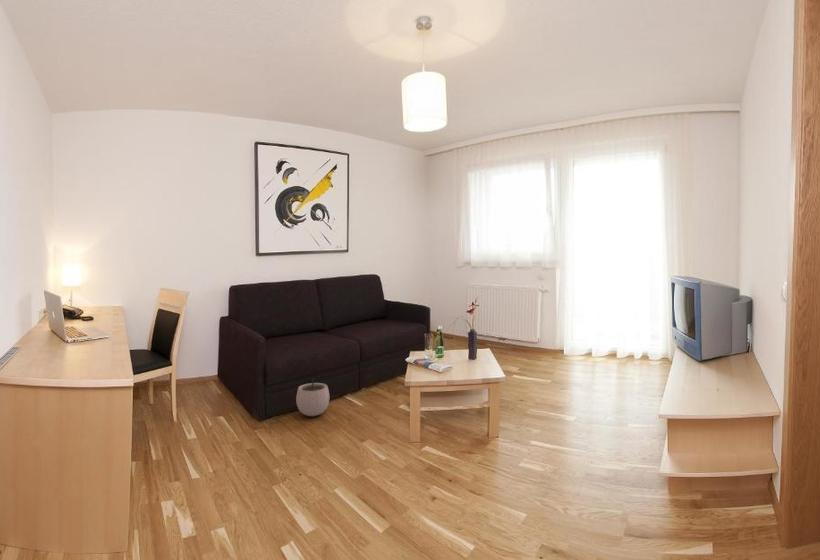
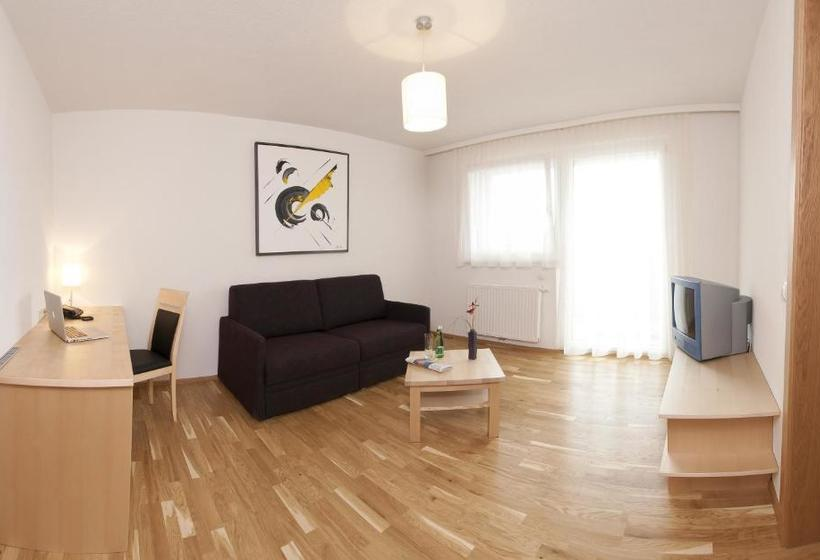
- plant pot (312, 394)
